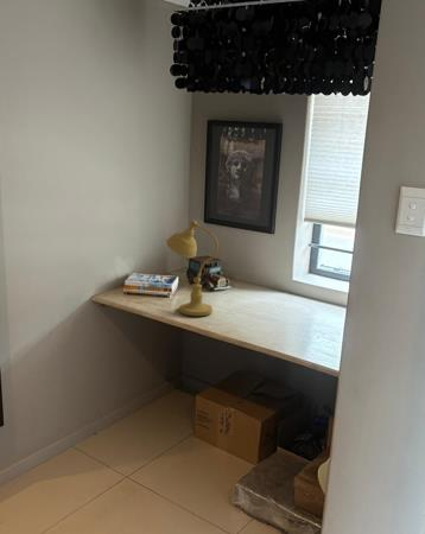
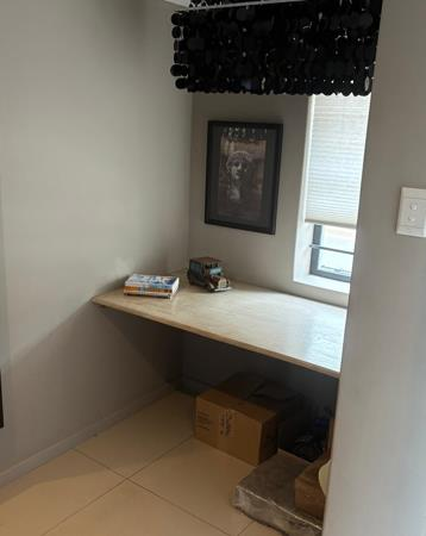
- desk lamp (199, 269)
